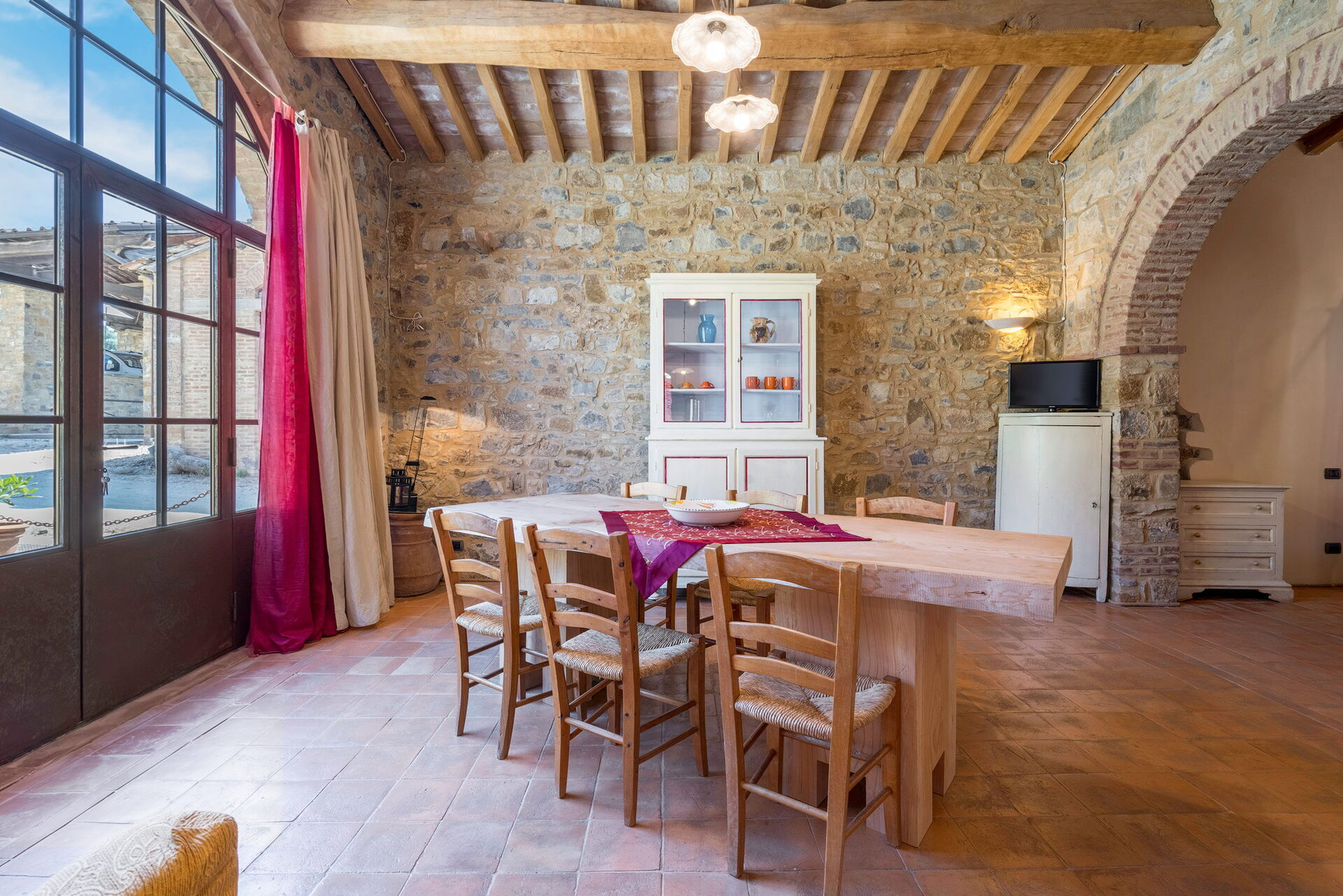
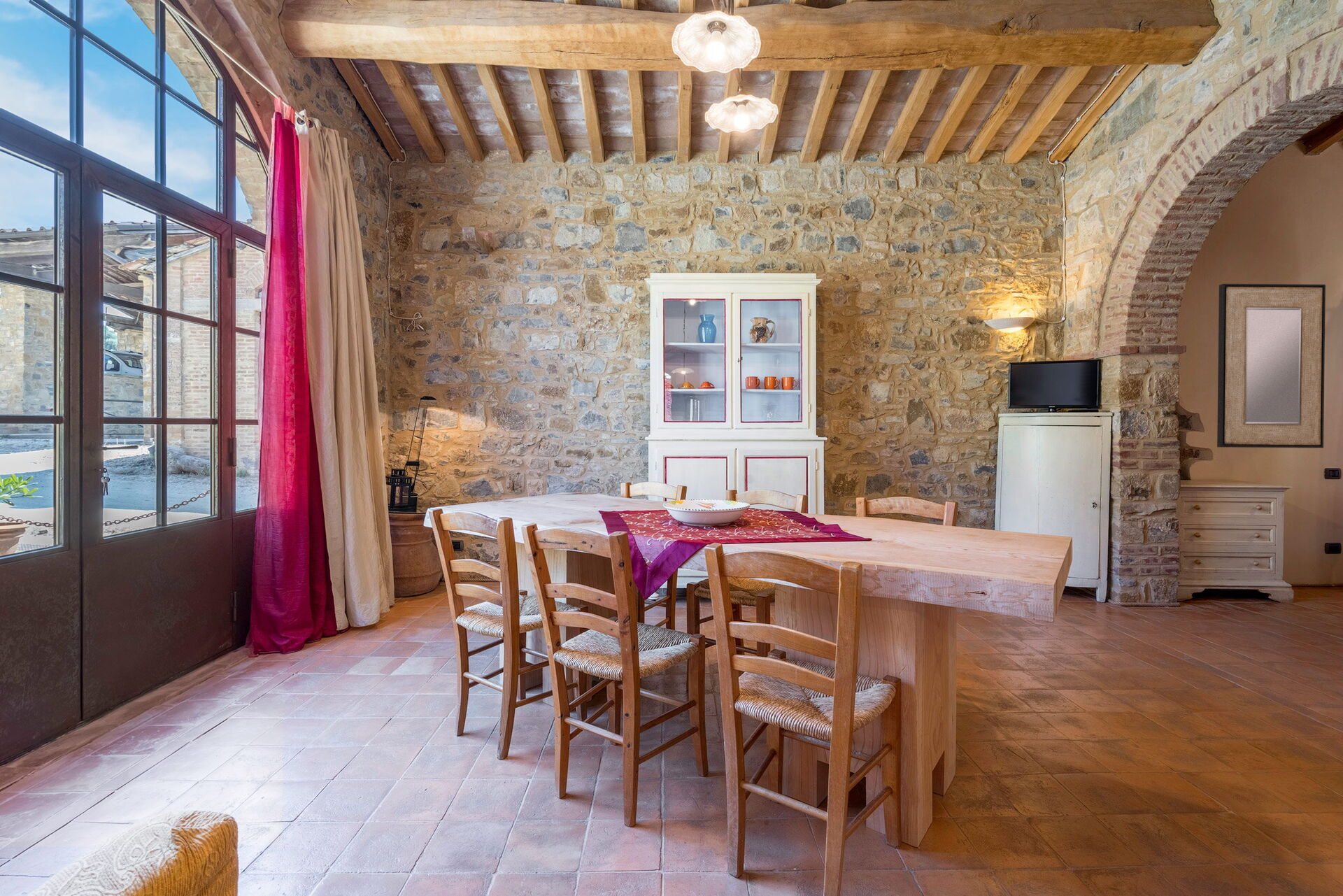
+ home mirror (1271, 366)
